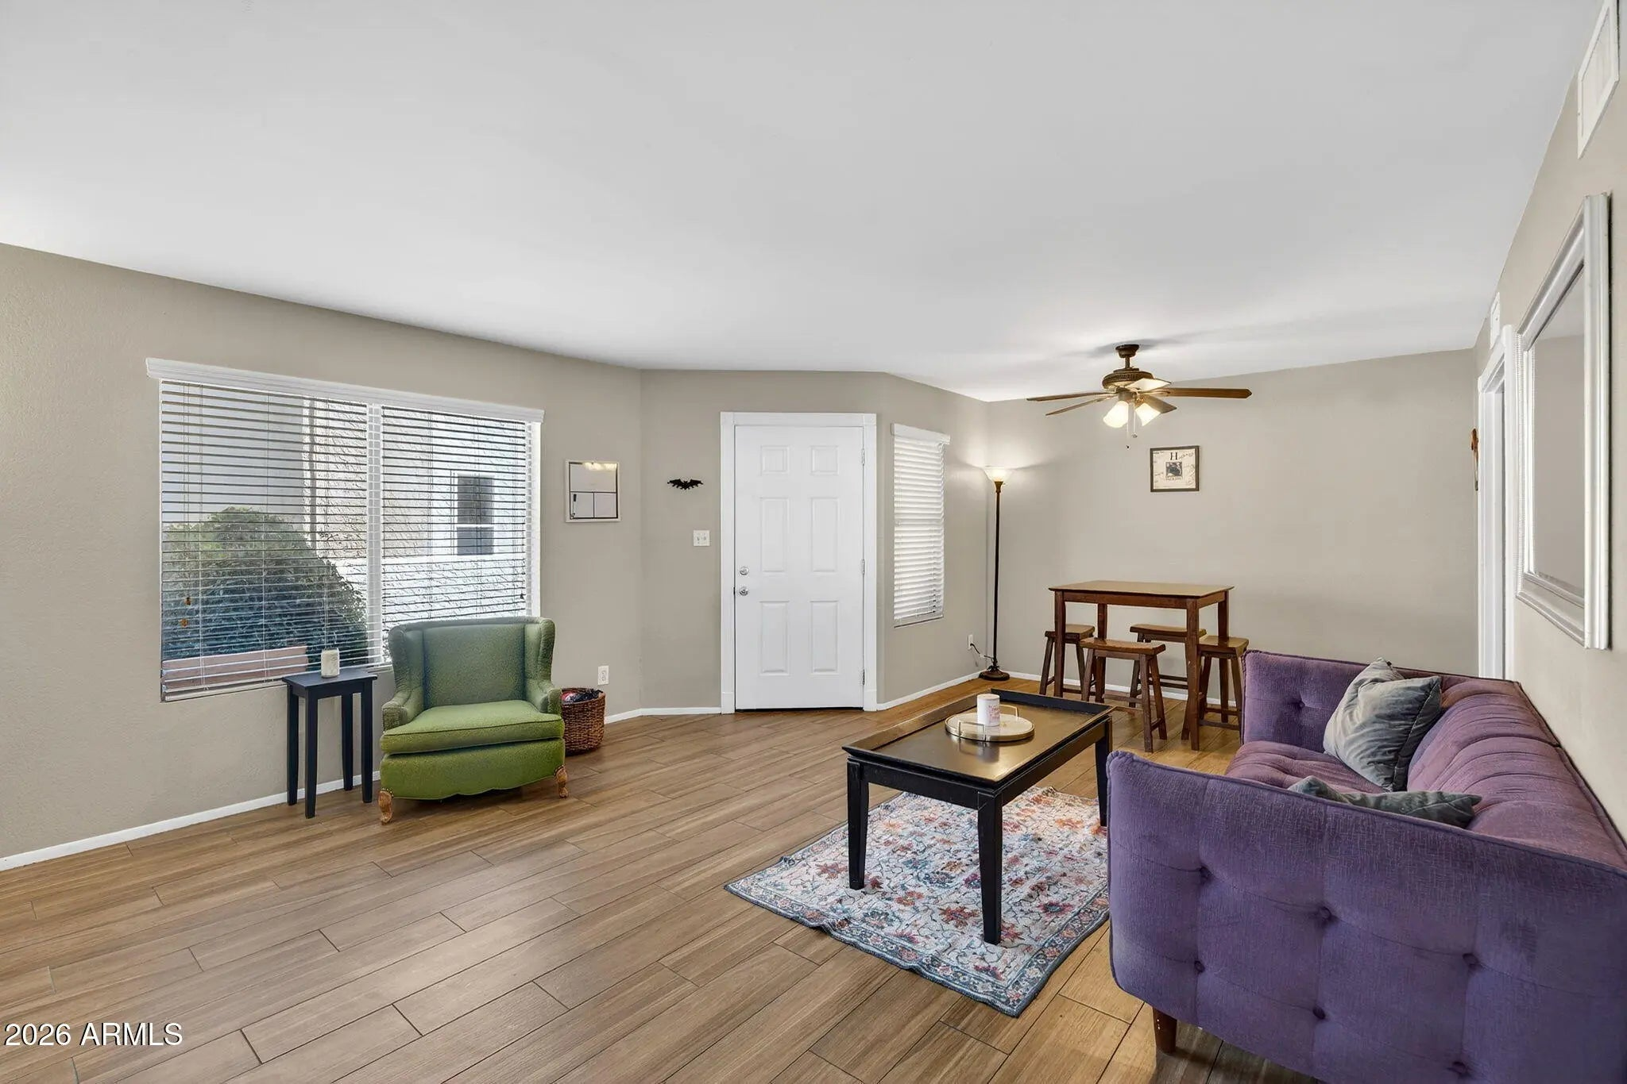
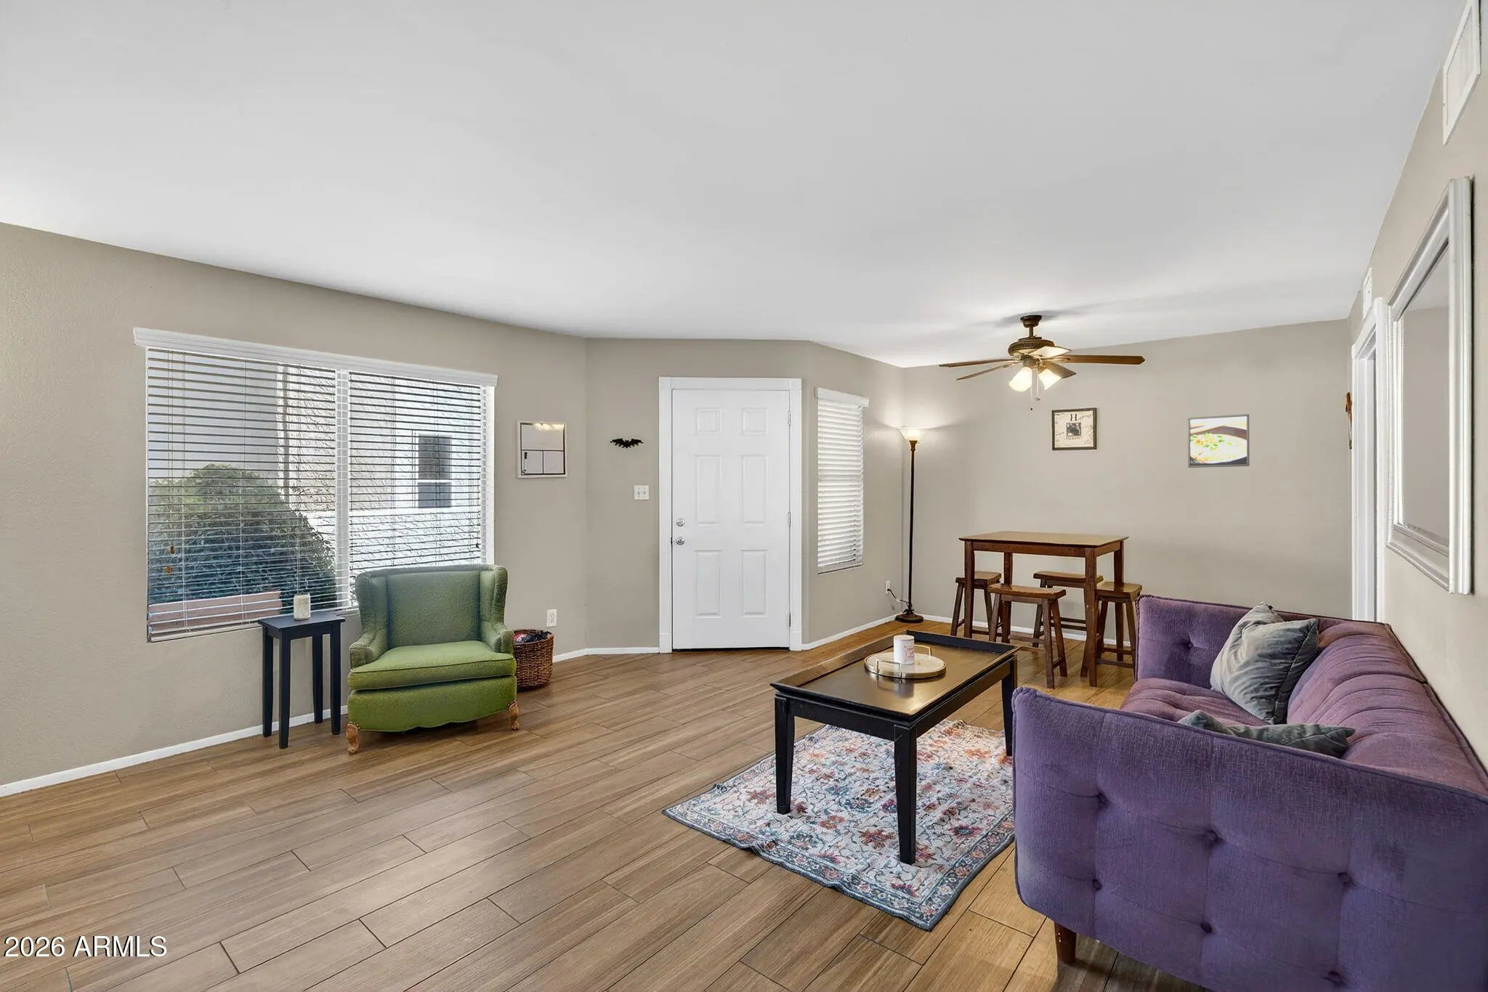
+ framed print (1218, 442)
